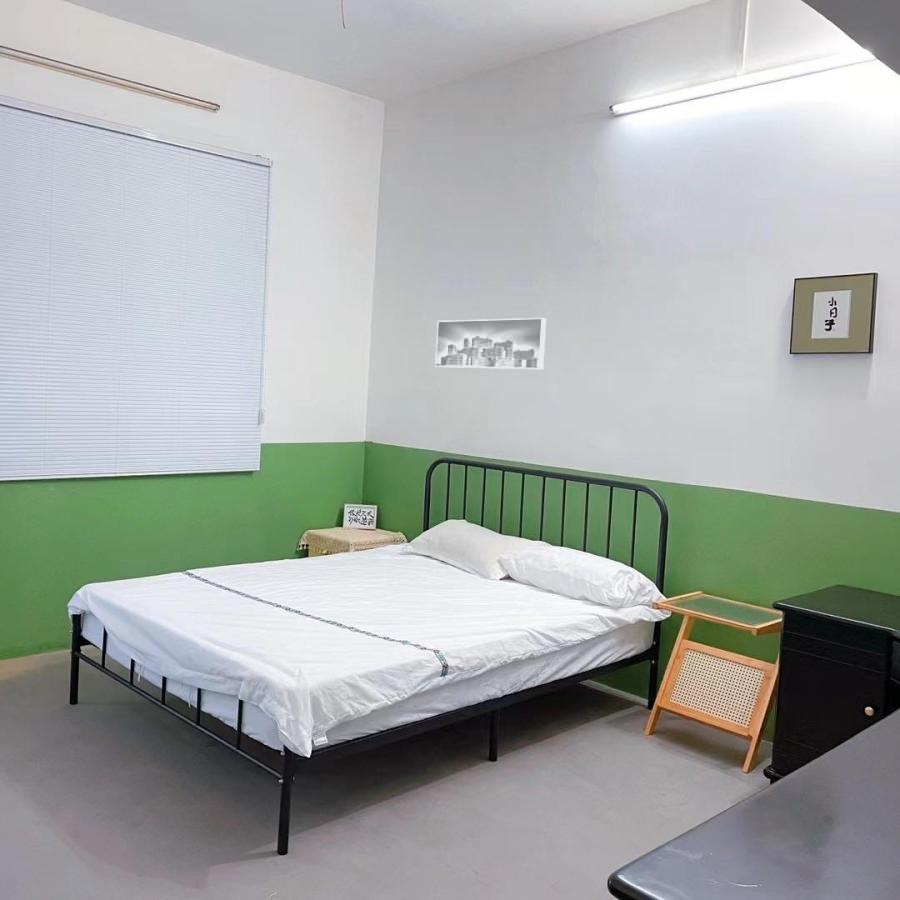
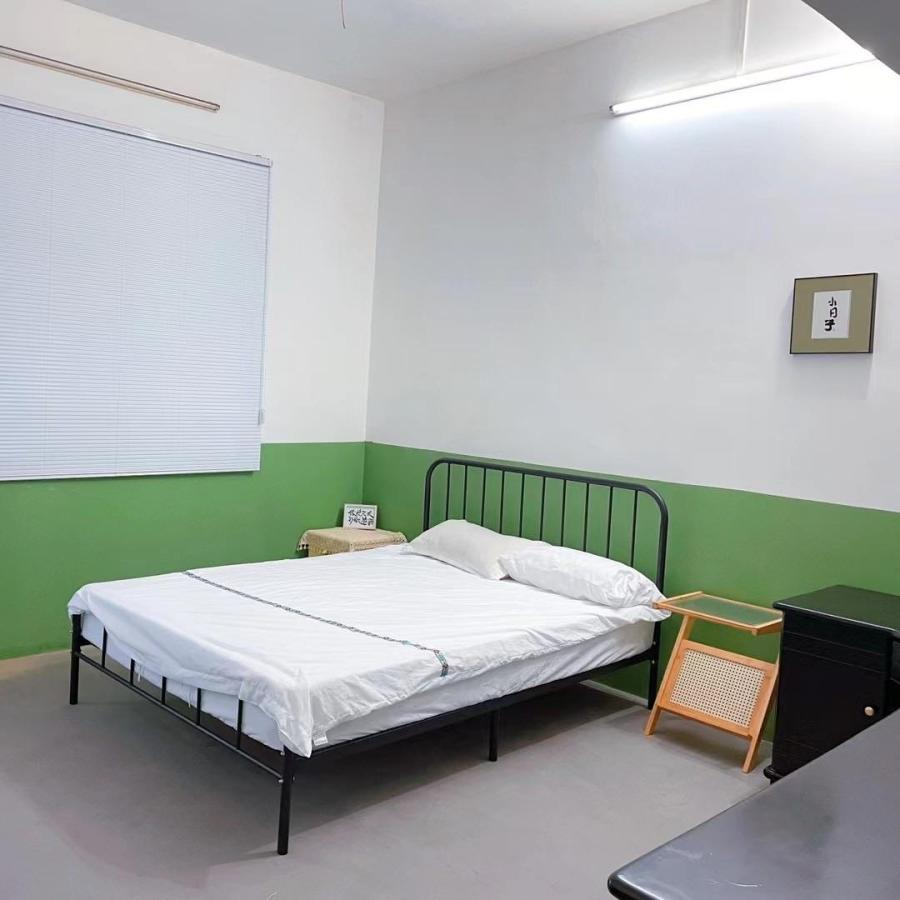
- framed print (487, 343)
